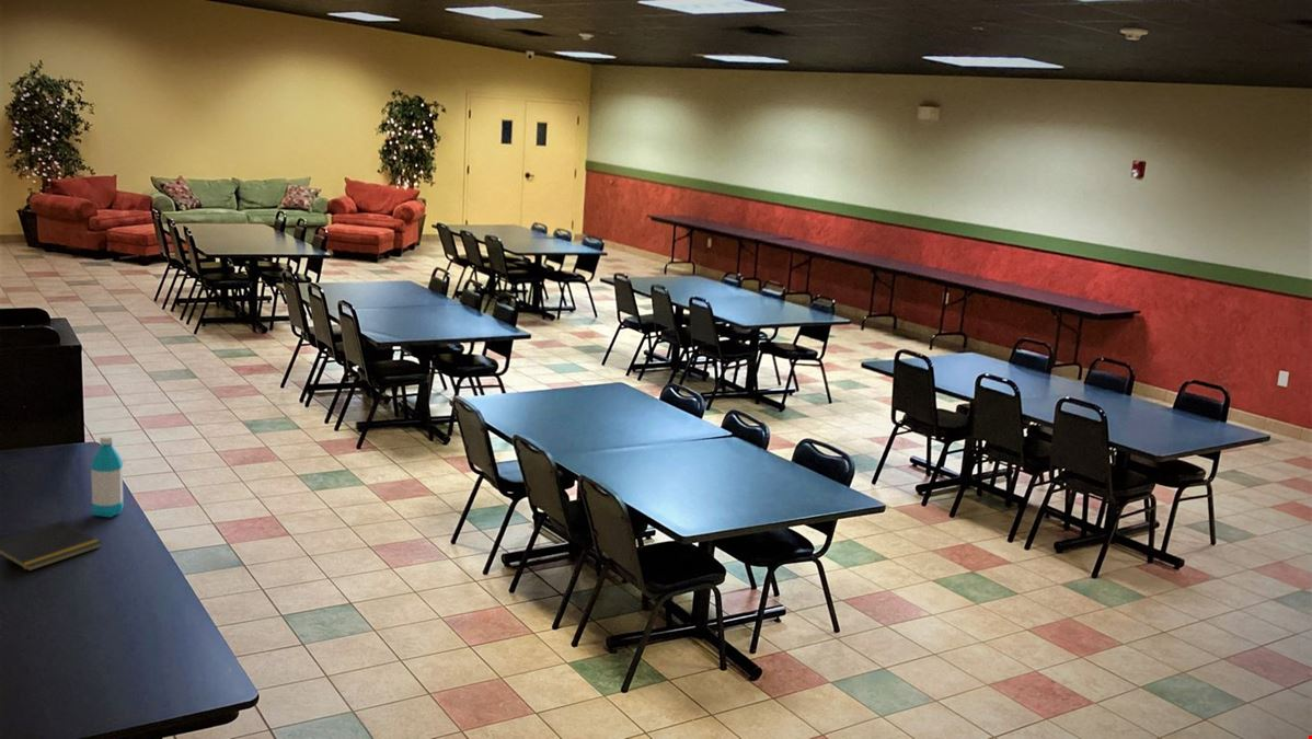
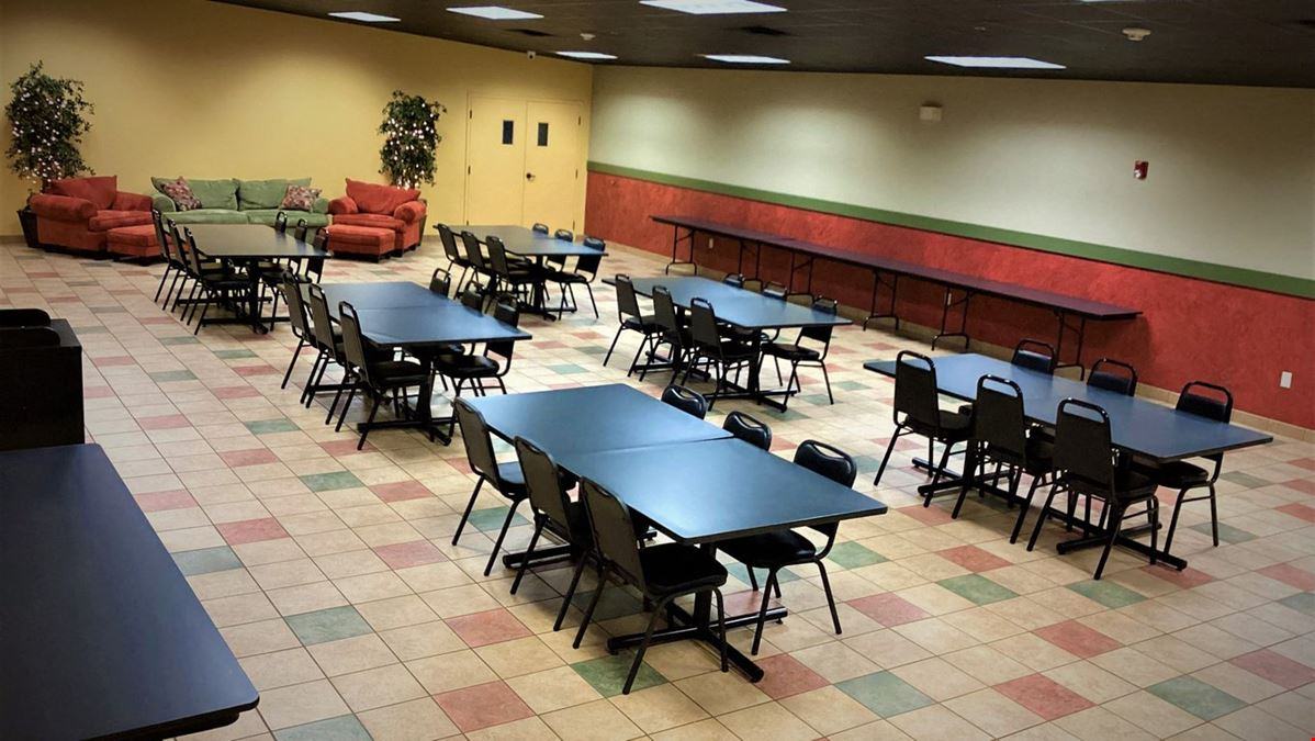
- notepad (46, 545)
- water bottle (106, 475)
